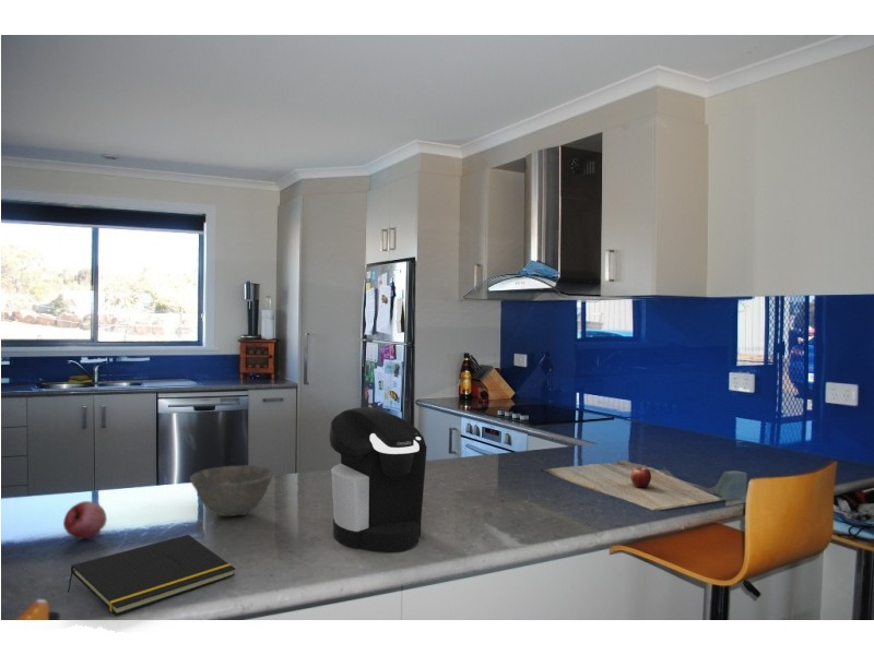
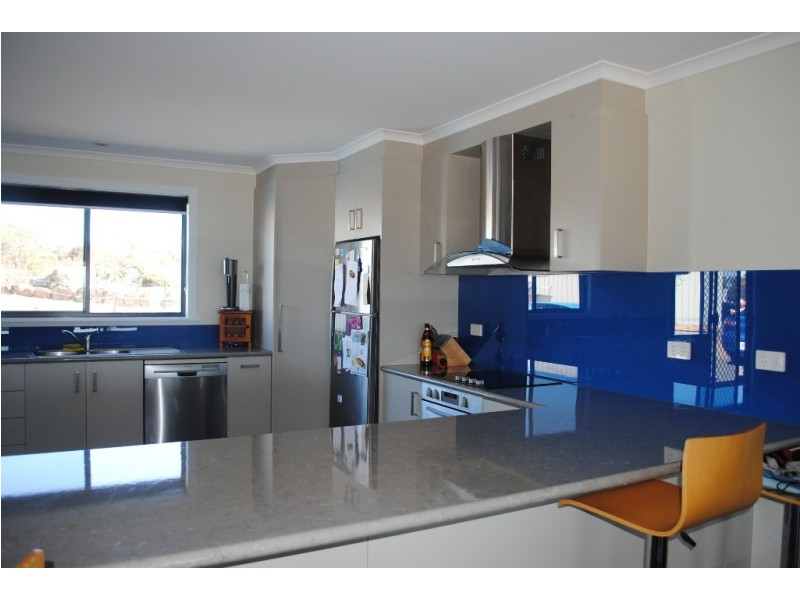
- fruit (85, 520)
- bowl (232, 493)
- cutting board (636, 472)
- notepad (155, 570)
- coffee maker (380, 474)
